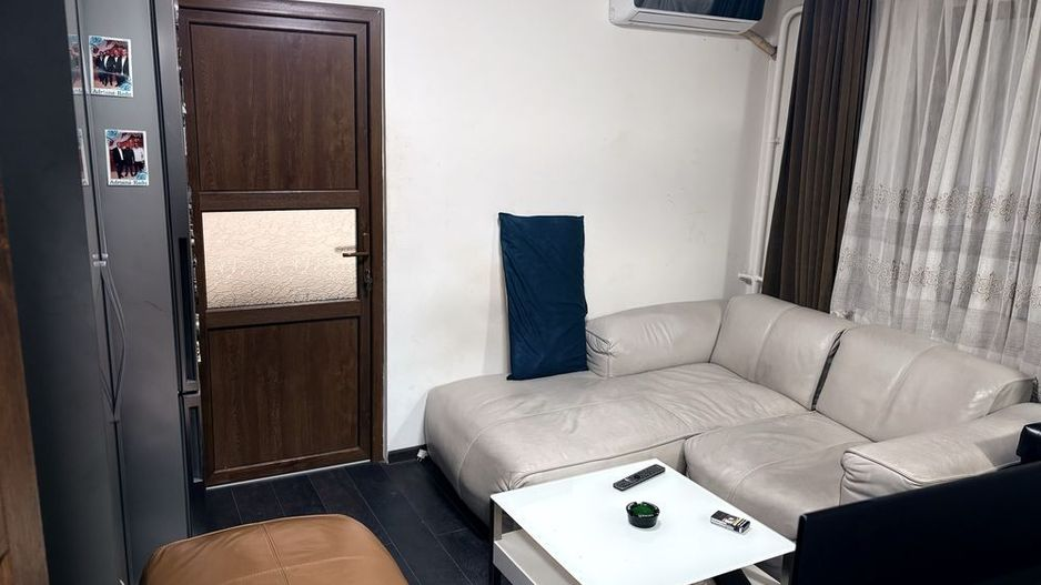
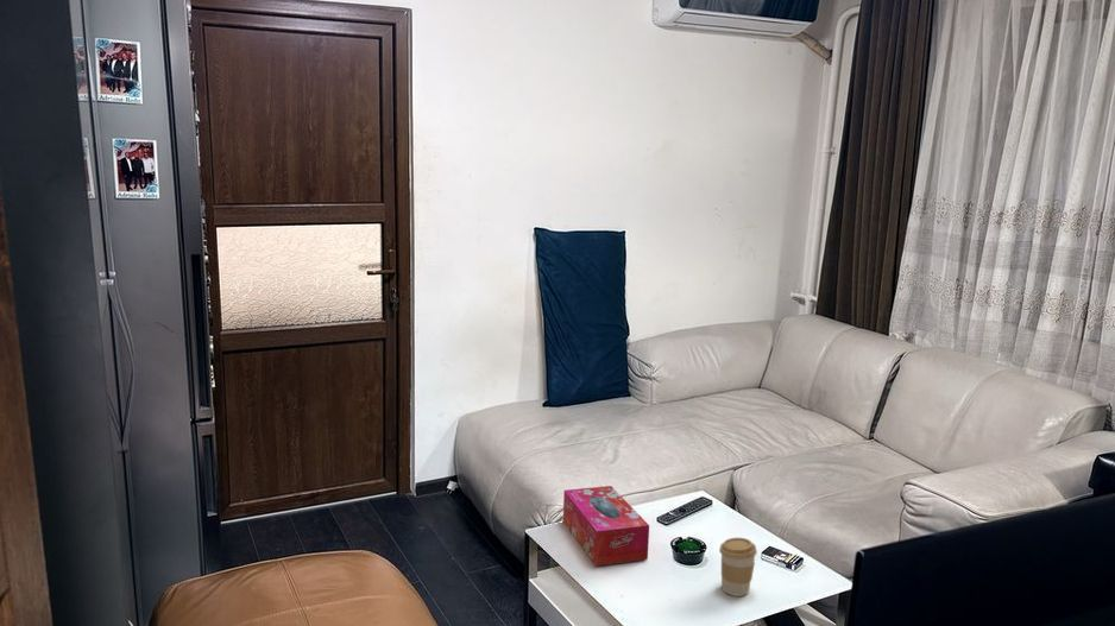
+ coffee cup (737, 565)
+ tissue box (604, 523)
